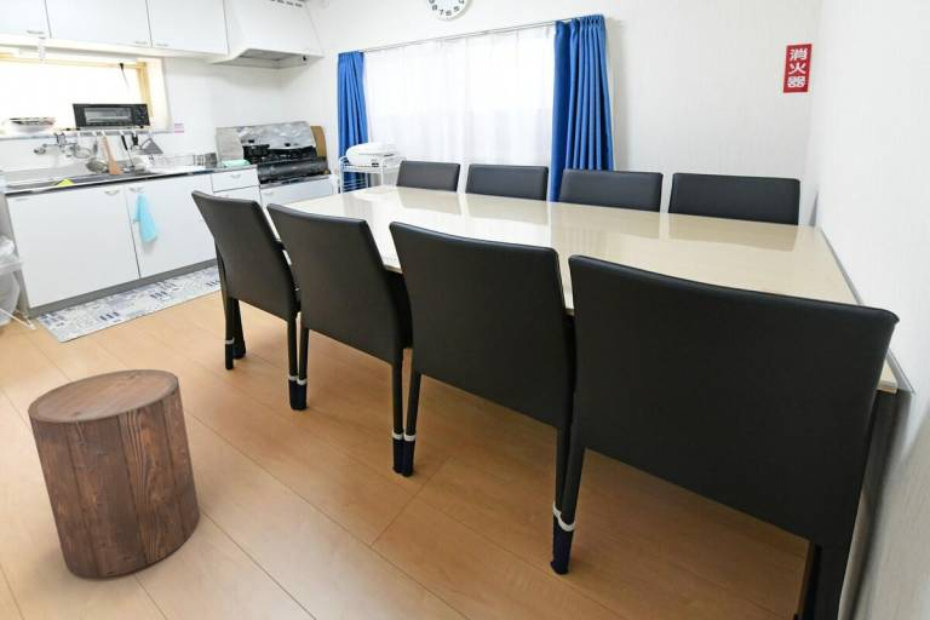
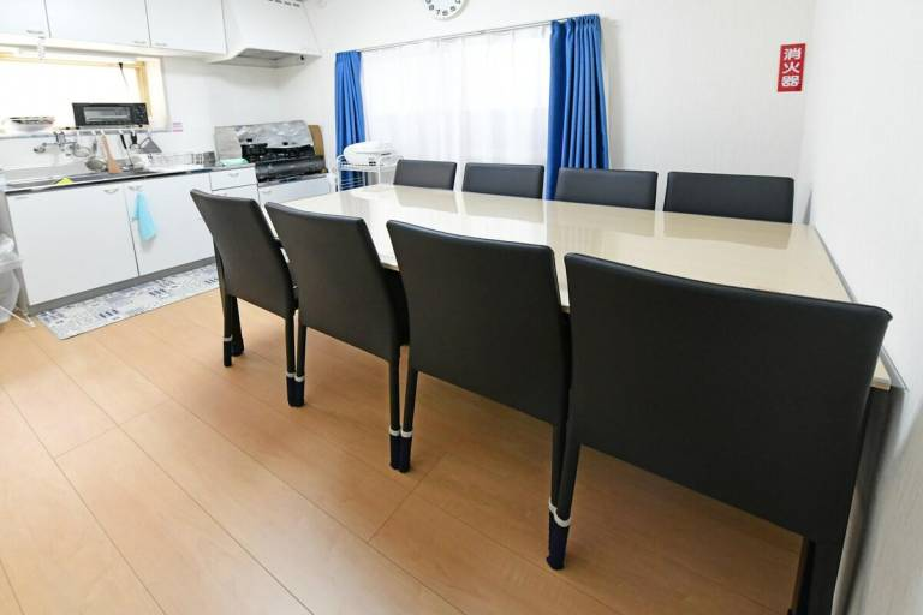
- stool (122, 465)
